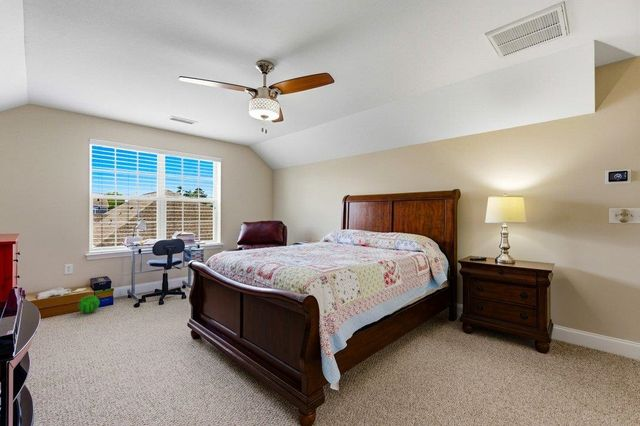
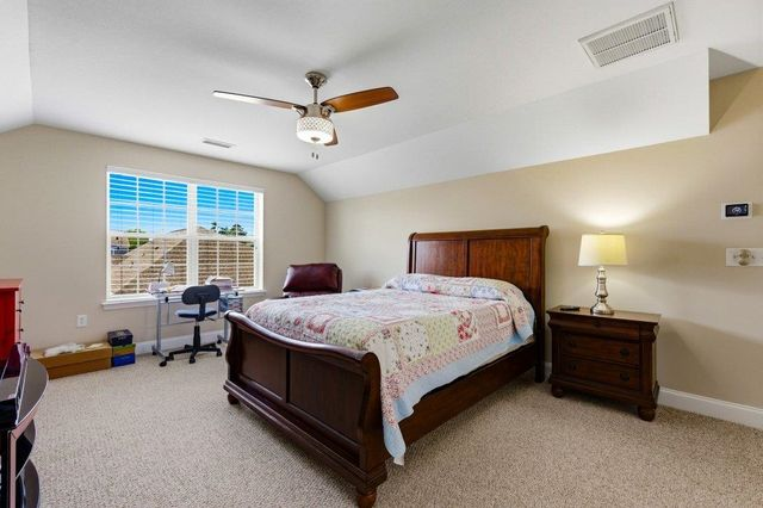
- ball (89, 303)
